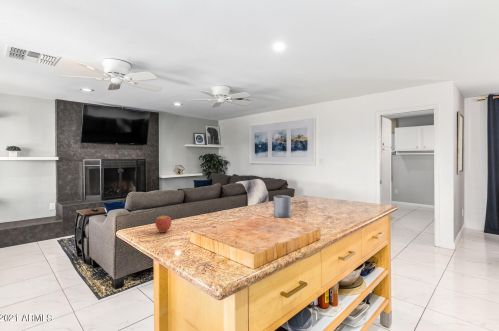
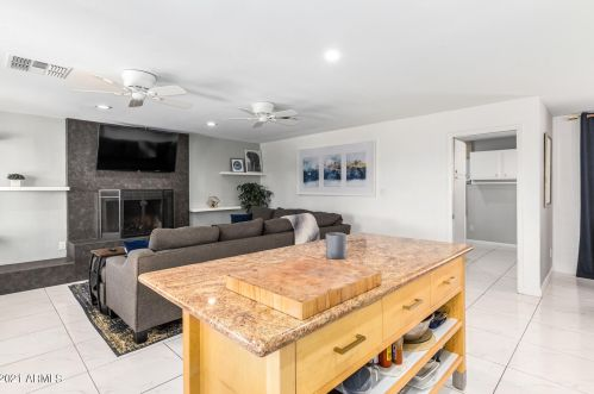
- fruit (163, 222)
